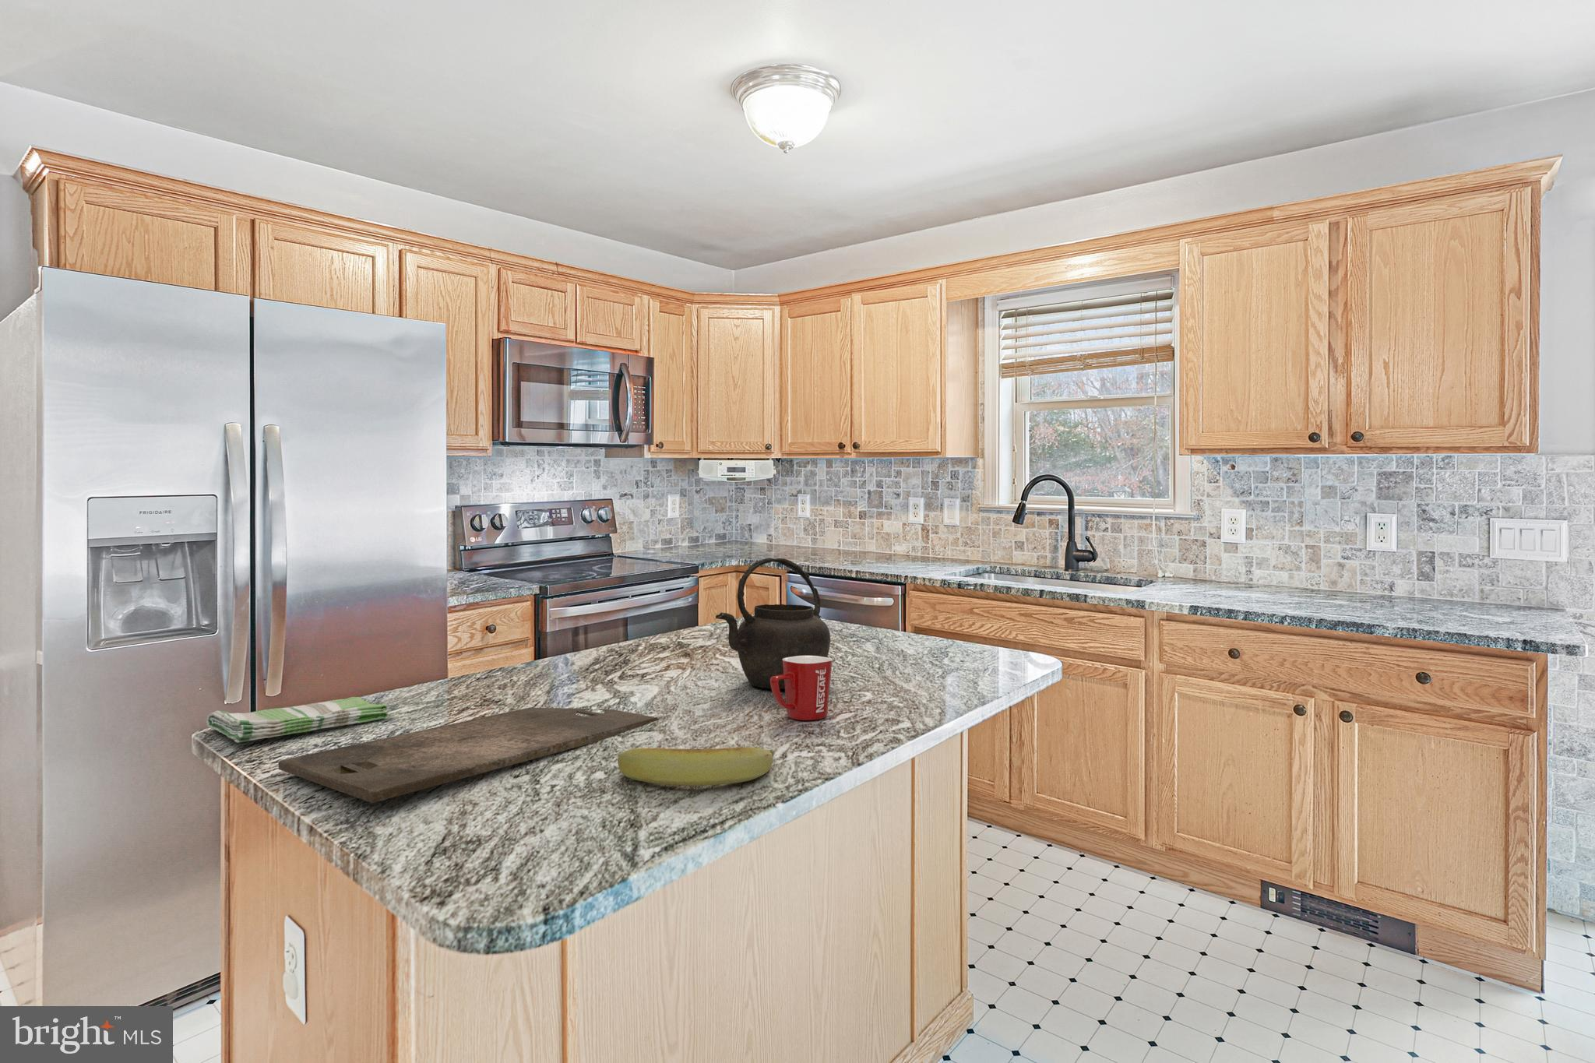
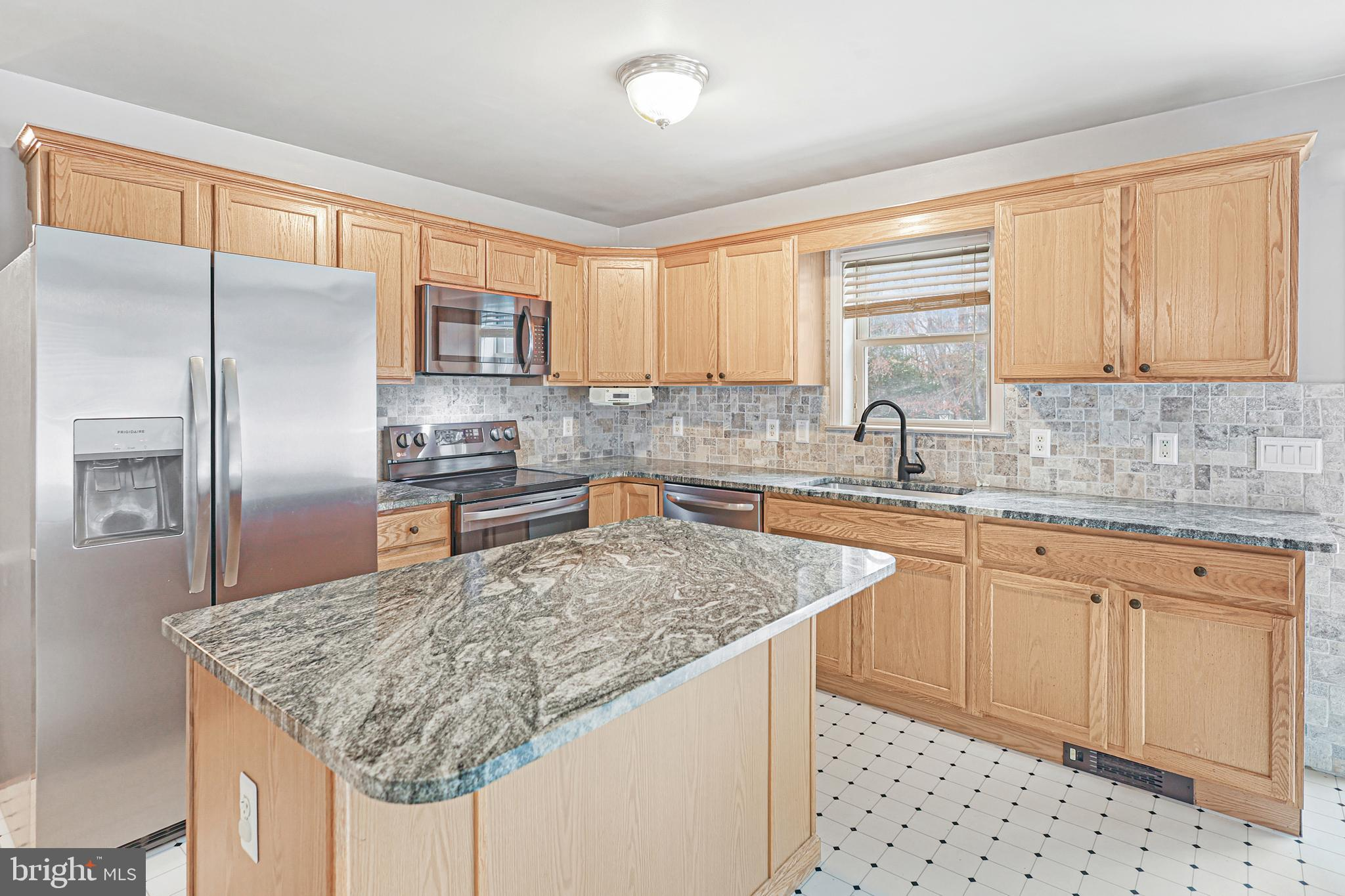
- cutting board (487, 740)
- dish towel (299, 713)
- banana (712, 753)
- kettle (771, 622)
- mug (798, 688)
